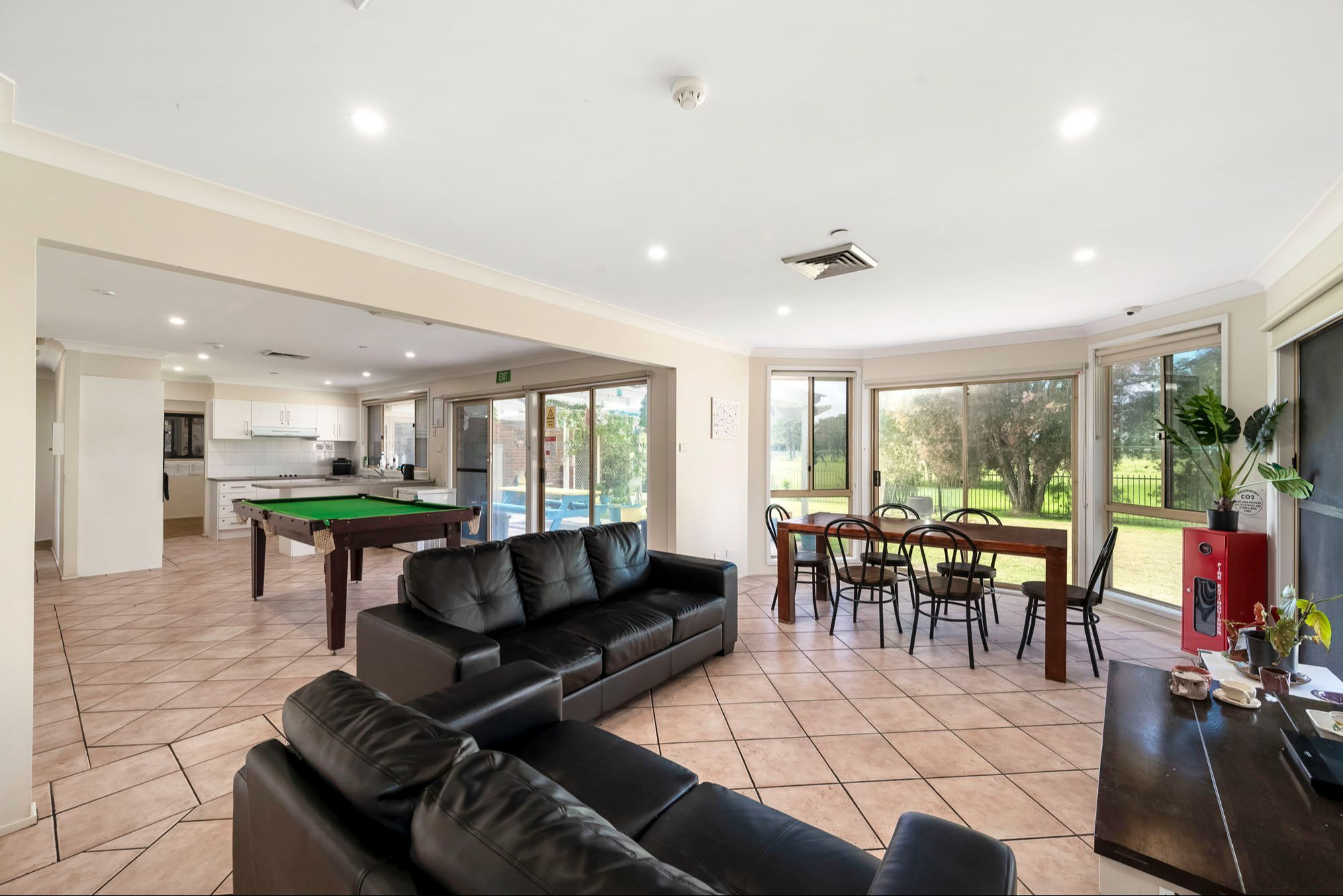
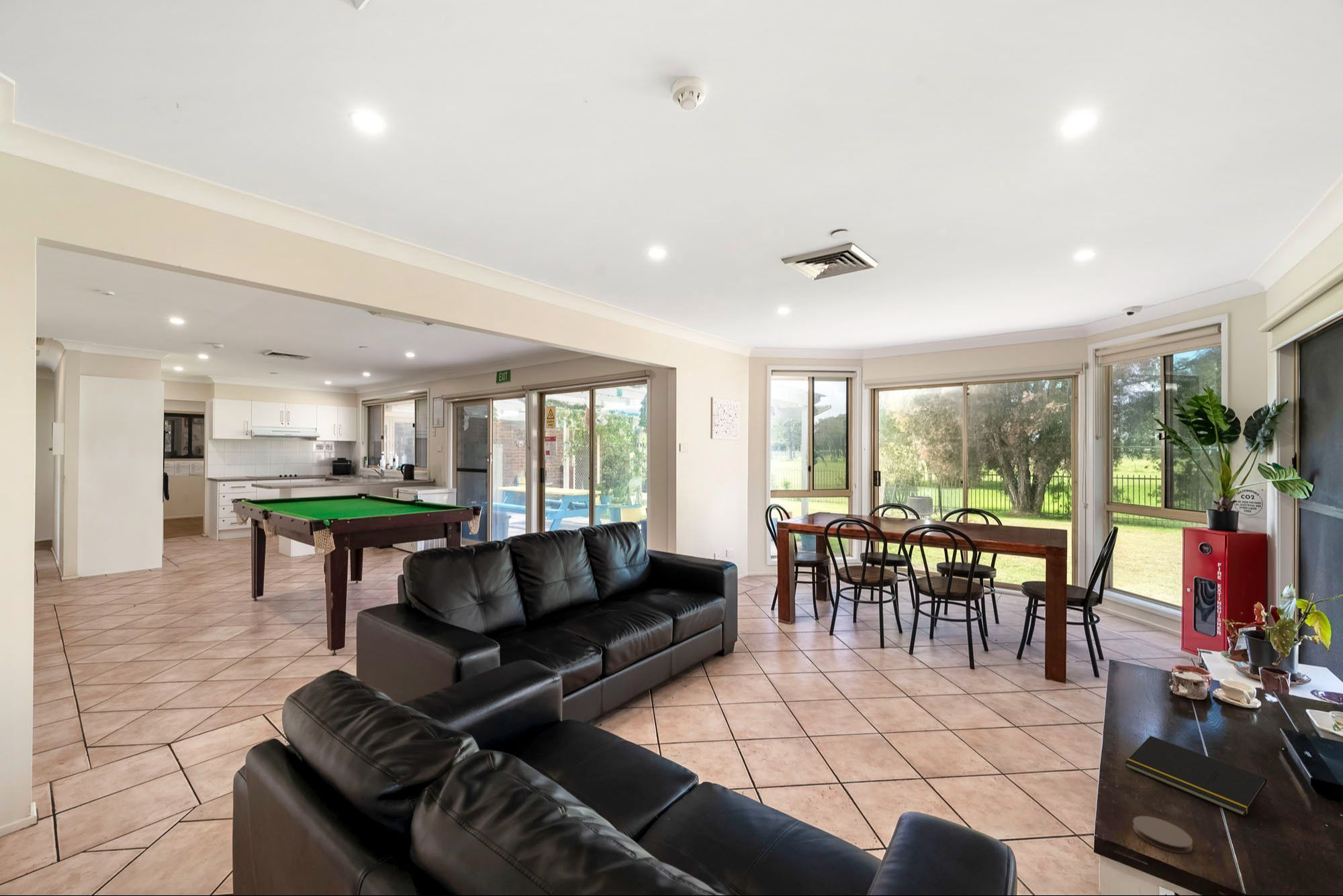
+ notepad (1193, 772)
+ coaster (1162, 834)
